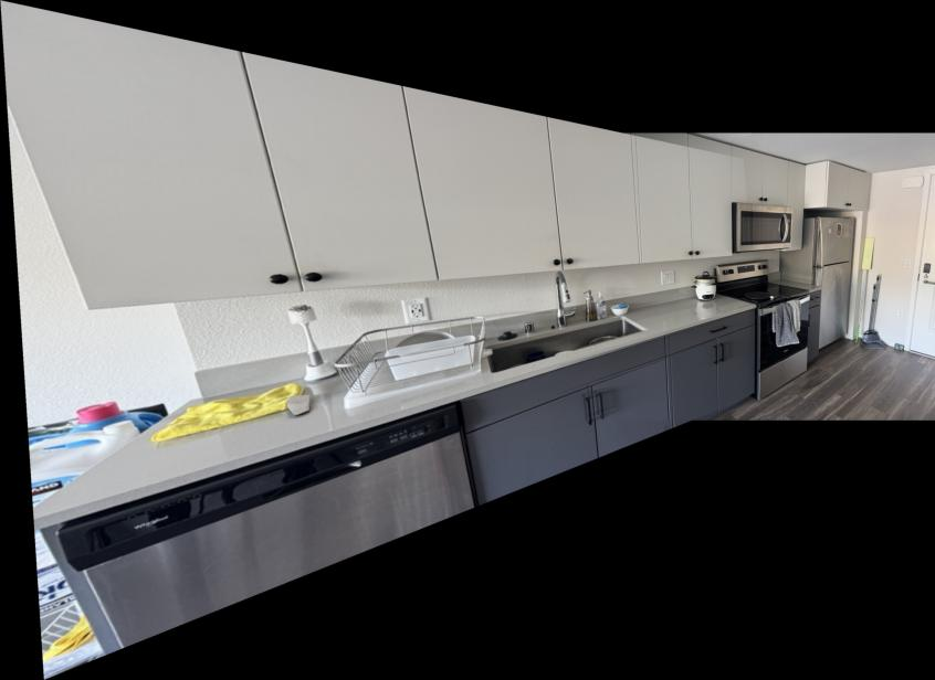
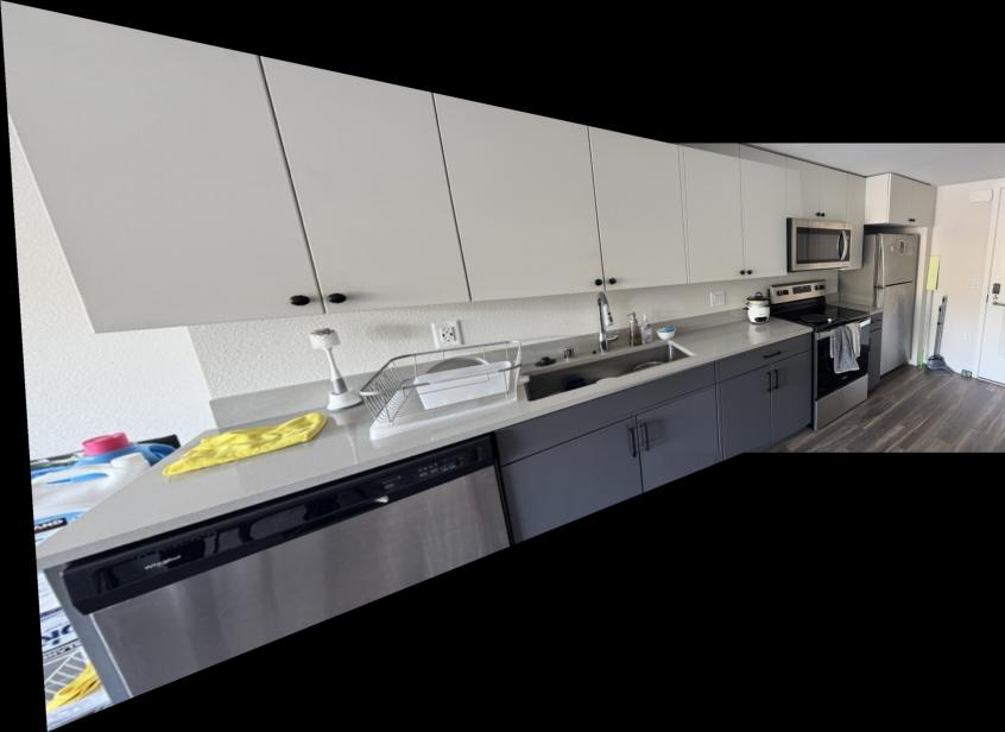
- soap bar (298, 403)
